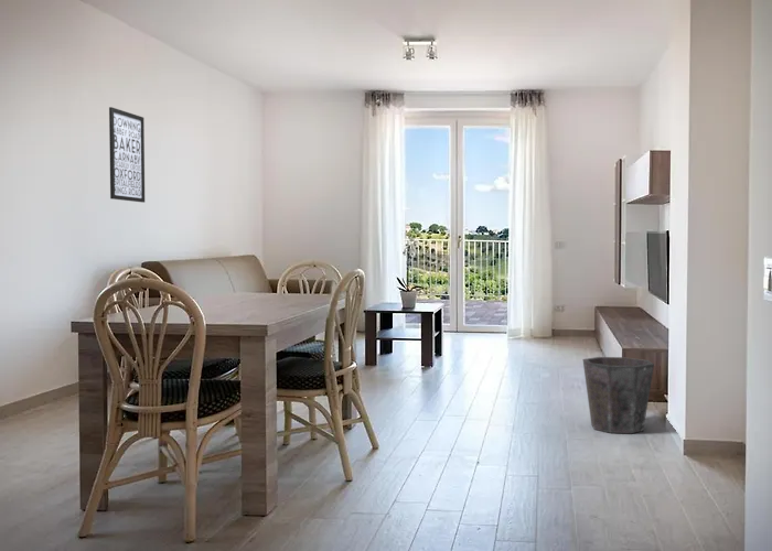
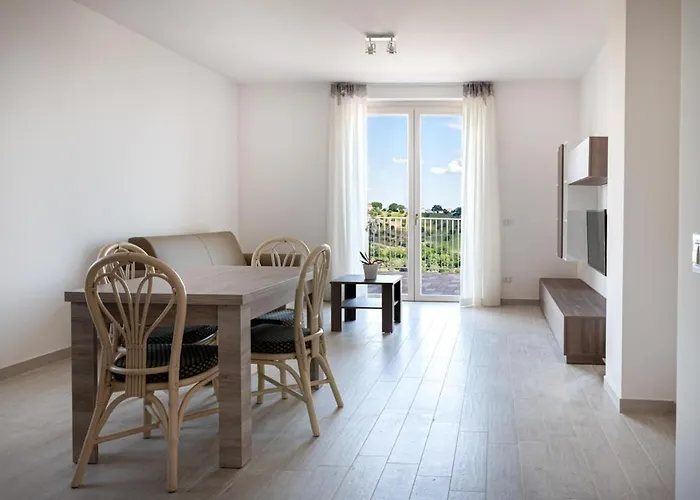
- waste bin (616, 395)
- wall art (127, 156)
